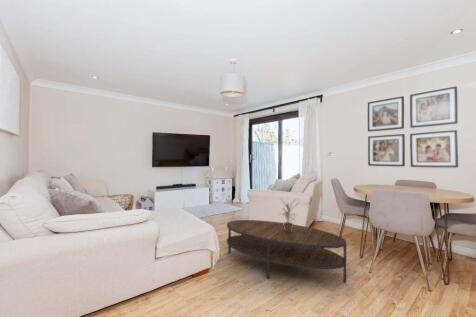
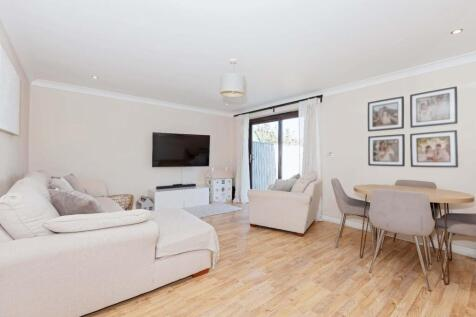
- coffee table (279, 248)
- potted plant (289, 214)
